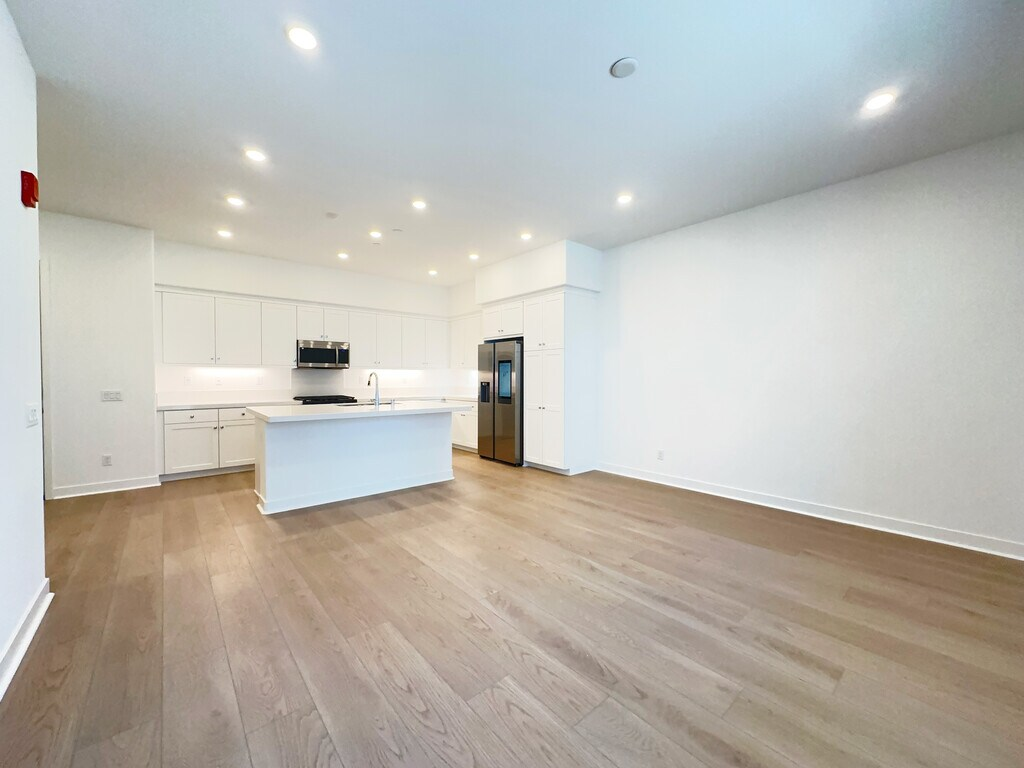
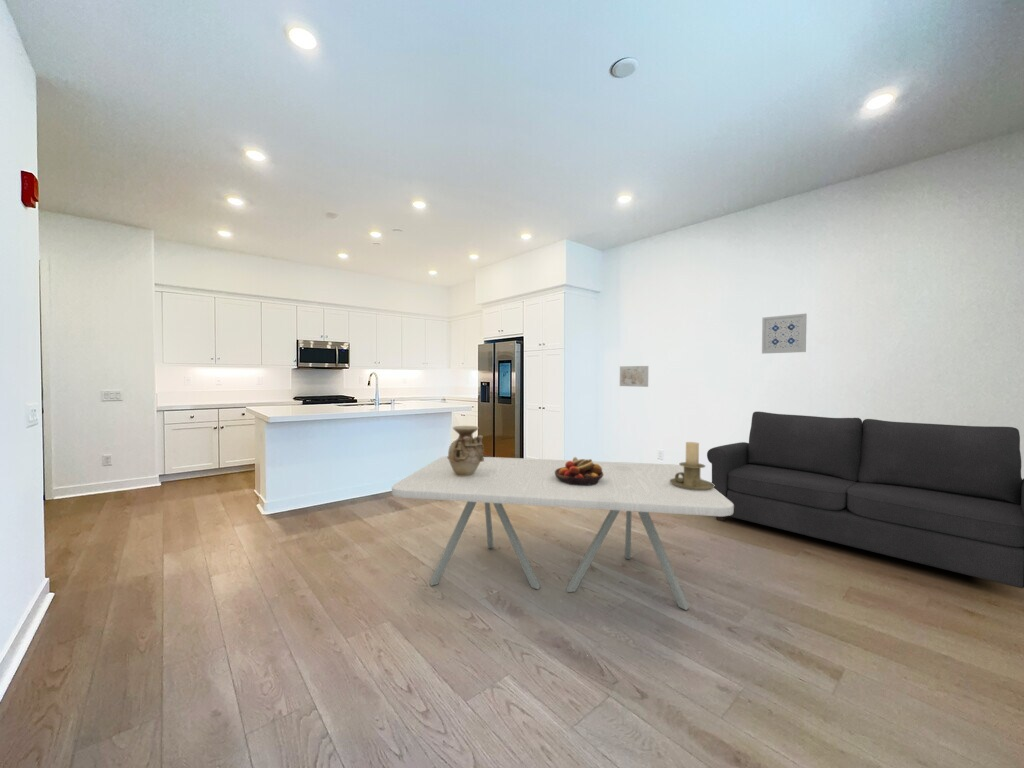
+ vase (465, 450)
+ dining table (554, 506)
+ candle holder (692, 463)
+ wall art (783, 334)
+ wall art (633, 376)
+ sofa (855, 479)
+ fruit bowl (578, 469)
